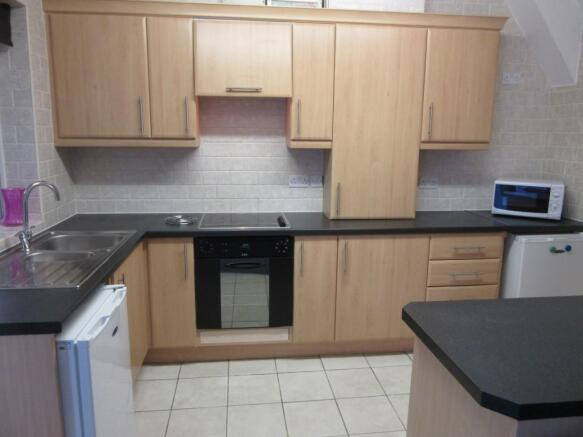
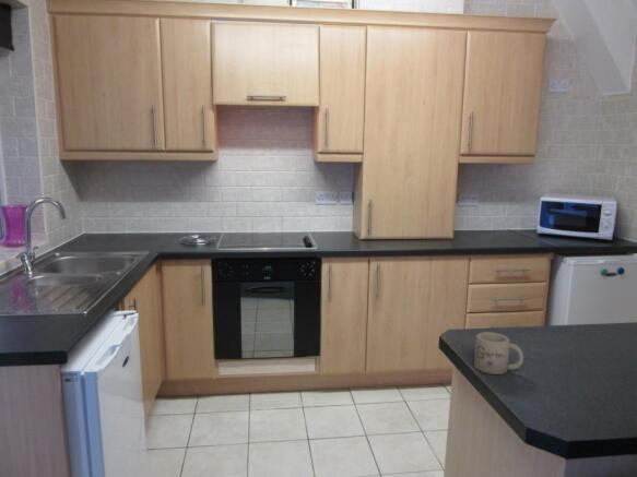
+ mug (498, 353)
